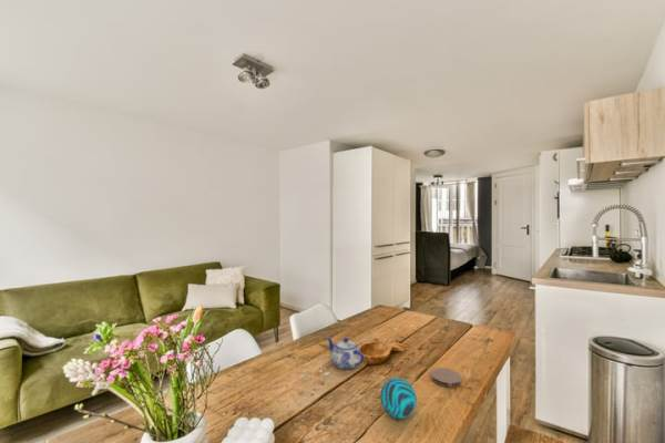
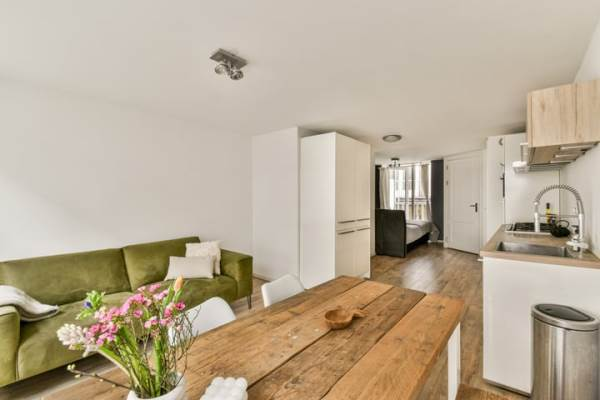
- decorative ball (398, 396)
- teapot (344, 350)
- coaster (446, 377)
